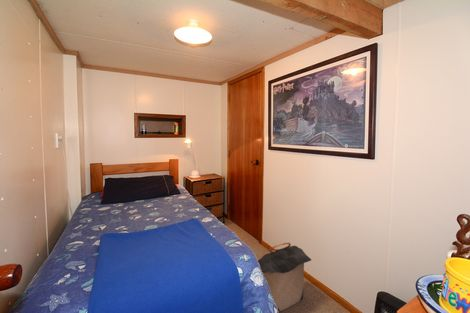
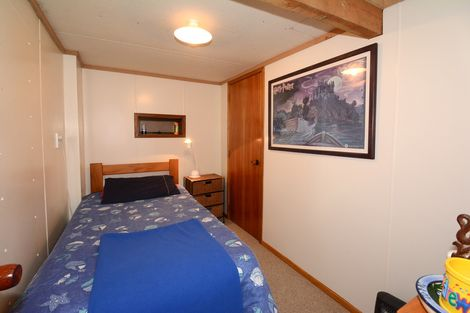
- laundry hamper (283, 268)
